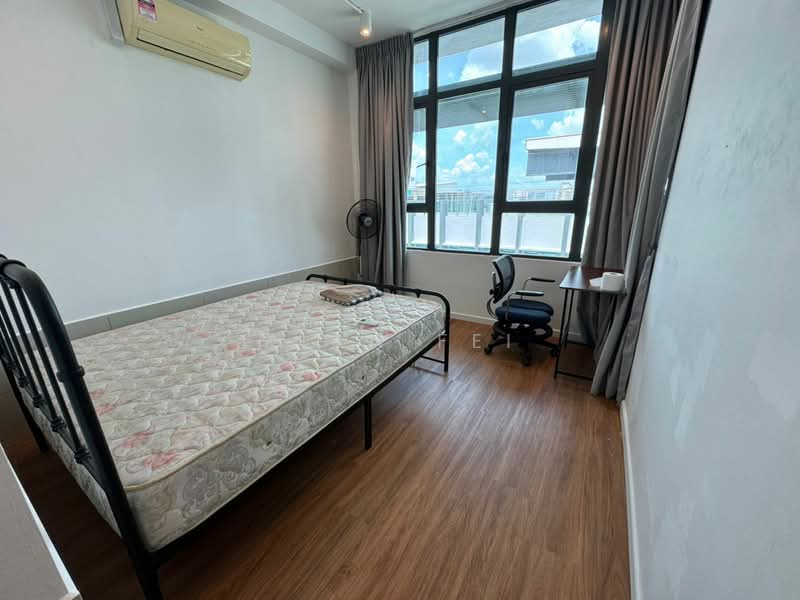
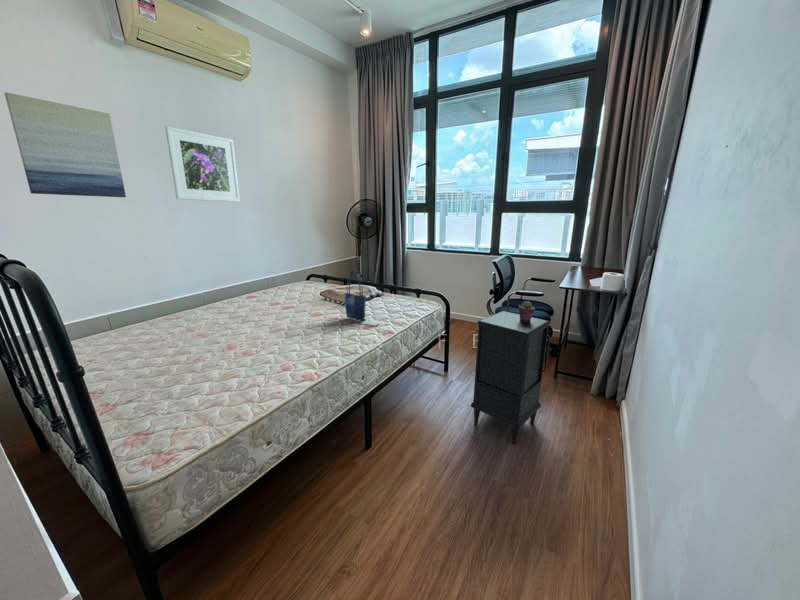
+ shopping bag (354, 295)
+ wall art (72, 151)
+ potted succulent (526, 310)
+ nightstand (509, 374)
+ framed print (206, 167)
